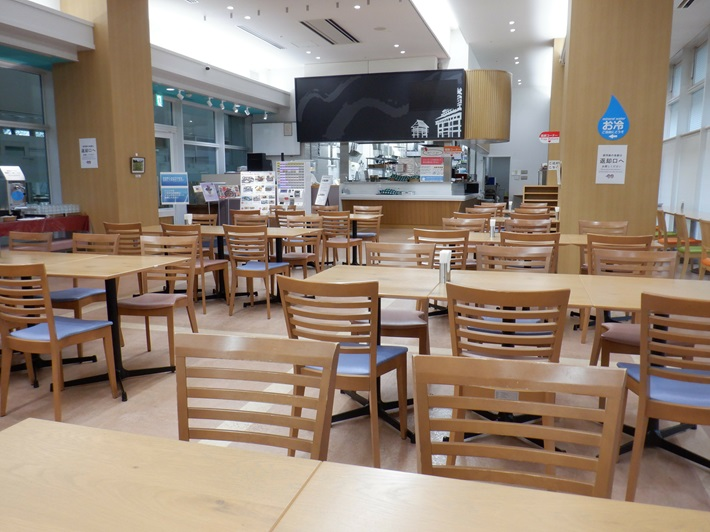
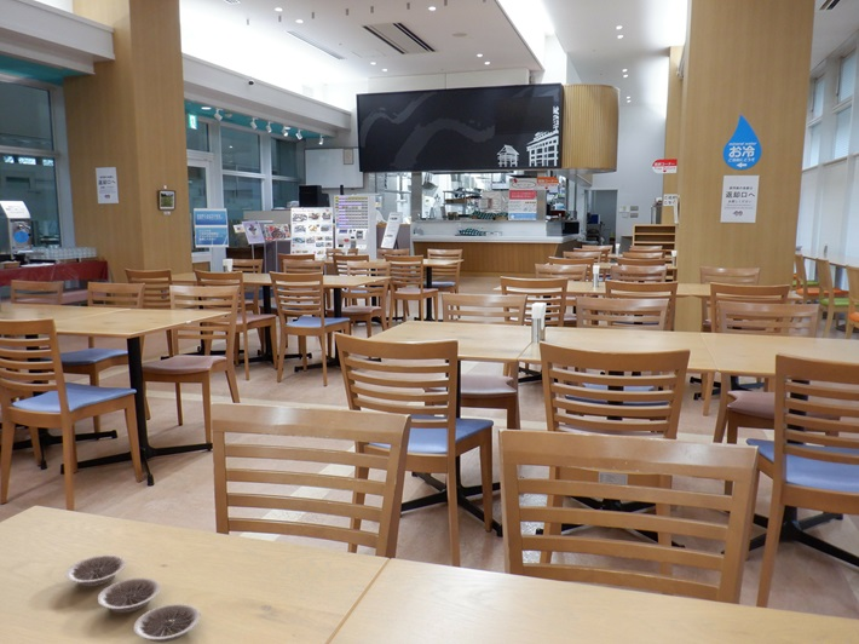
+ plate (129, 597)
